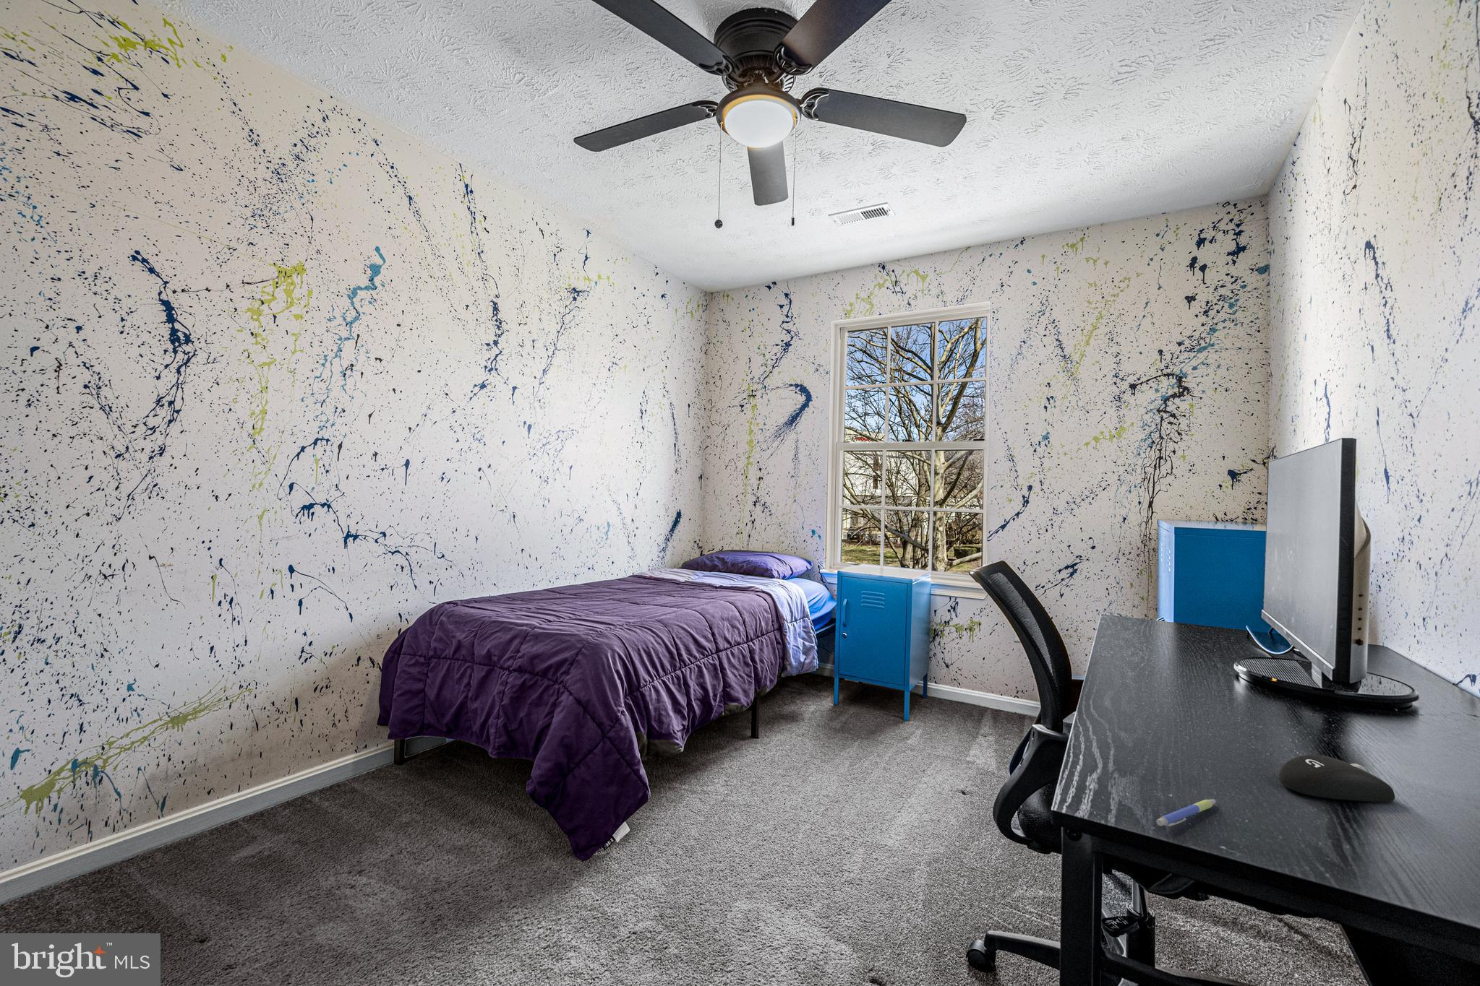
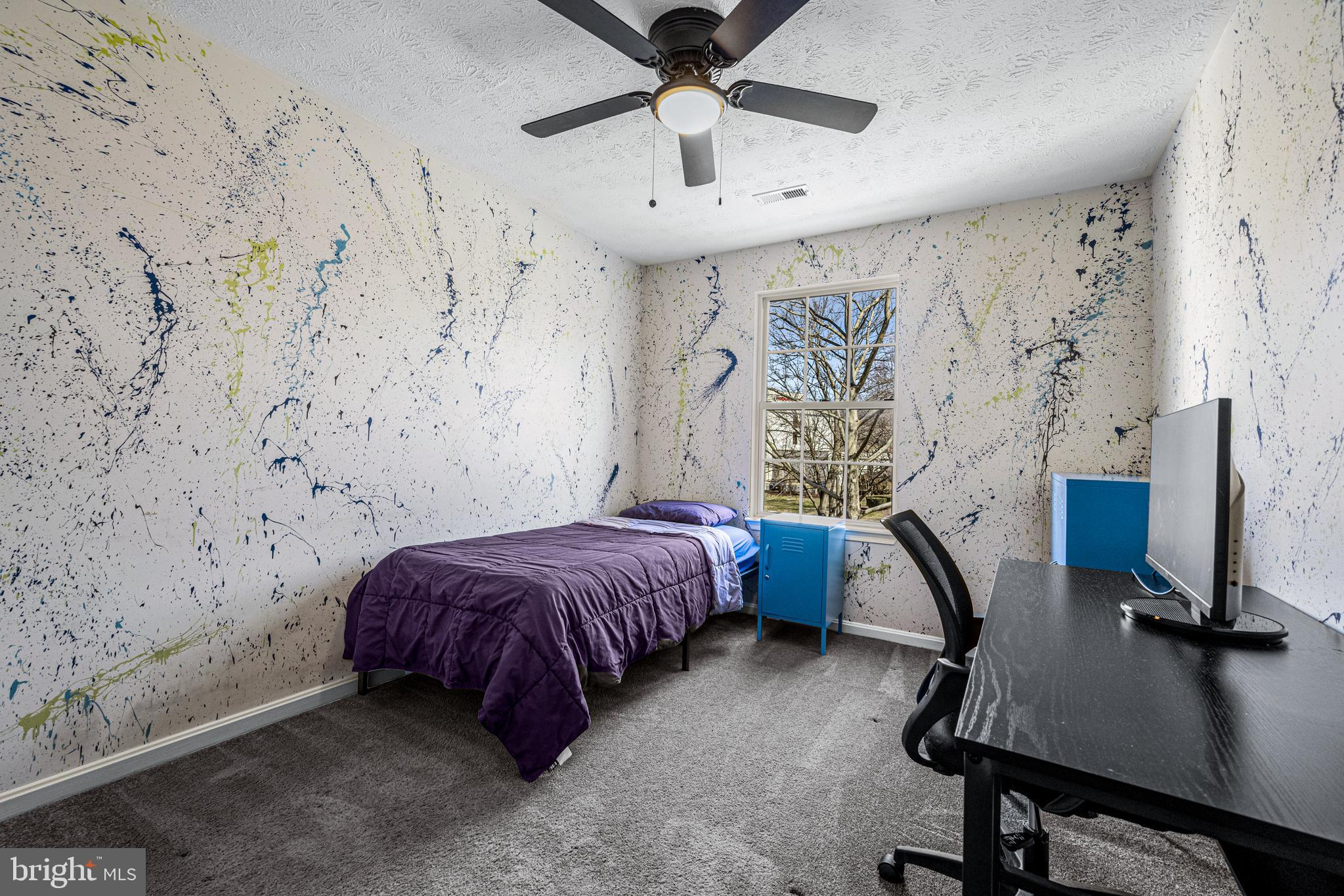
- computer mouse (1330, 775)
- pen (1188, 810)
